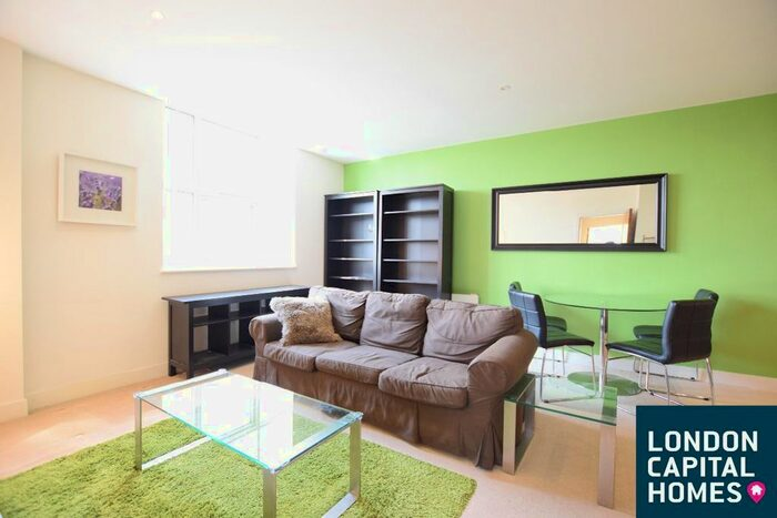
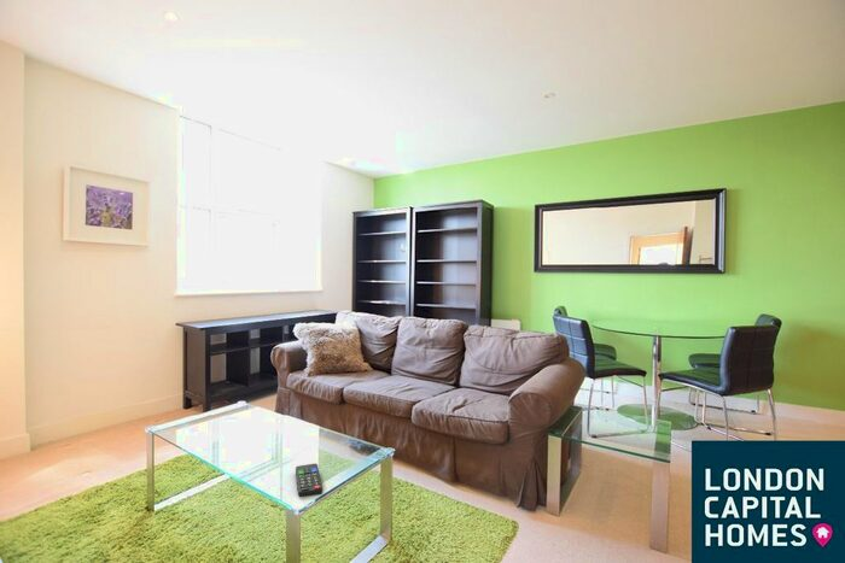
+ remote control (308, 479)
